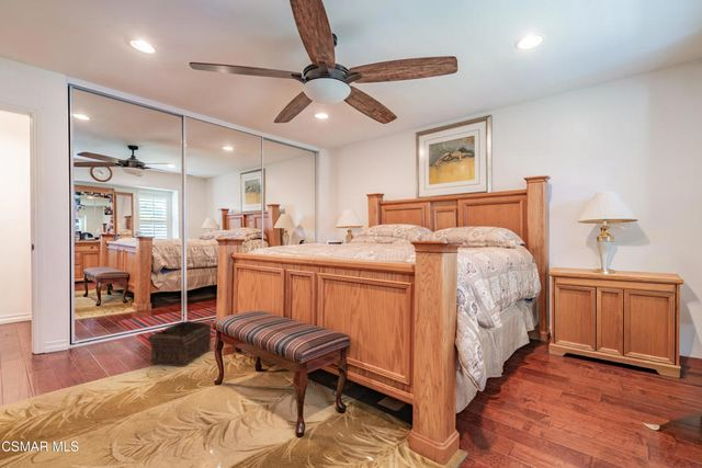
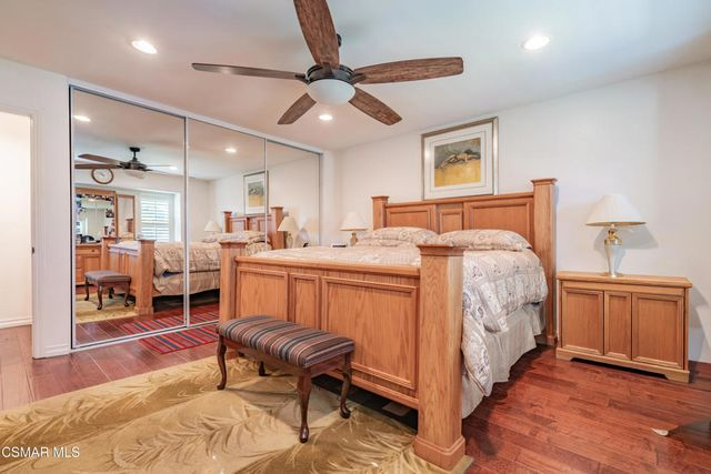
- basket (179, 340)
